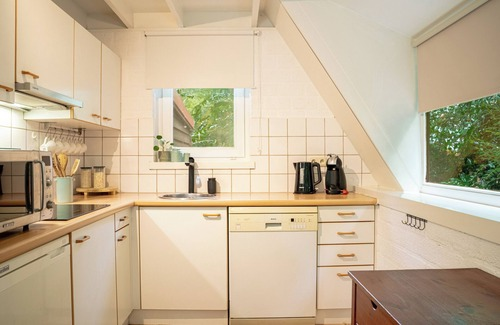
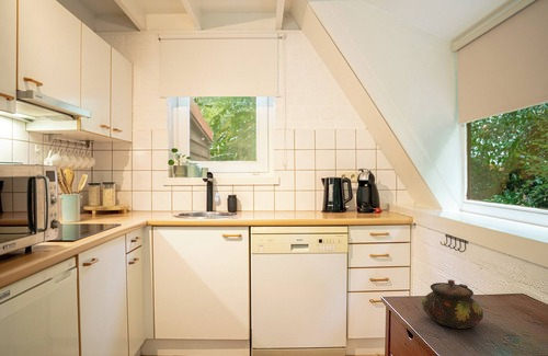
+ teapot (450, 300)
